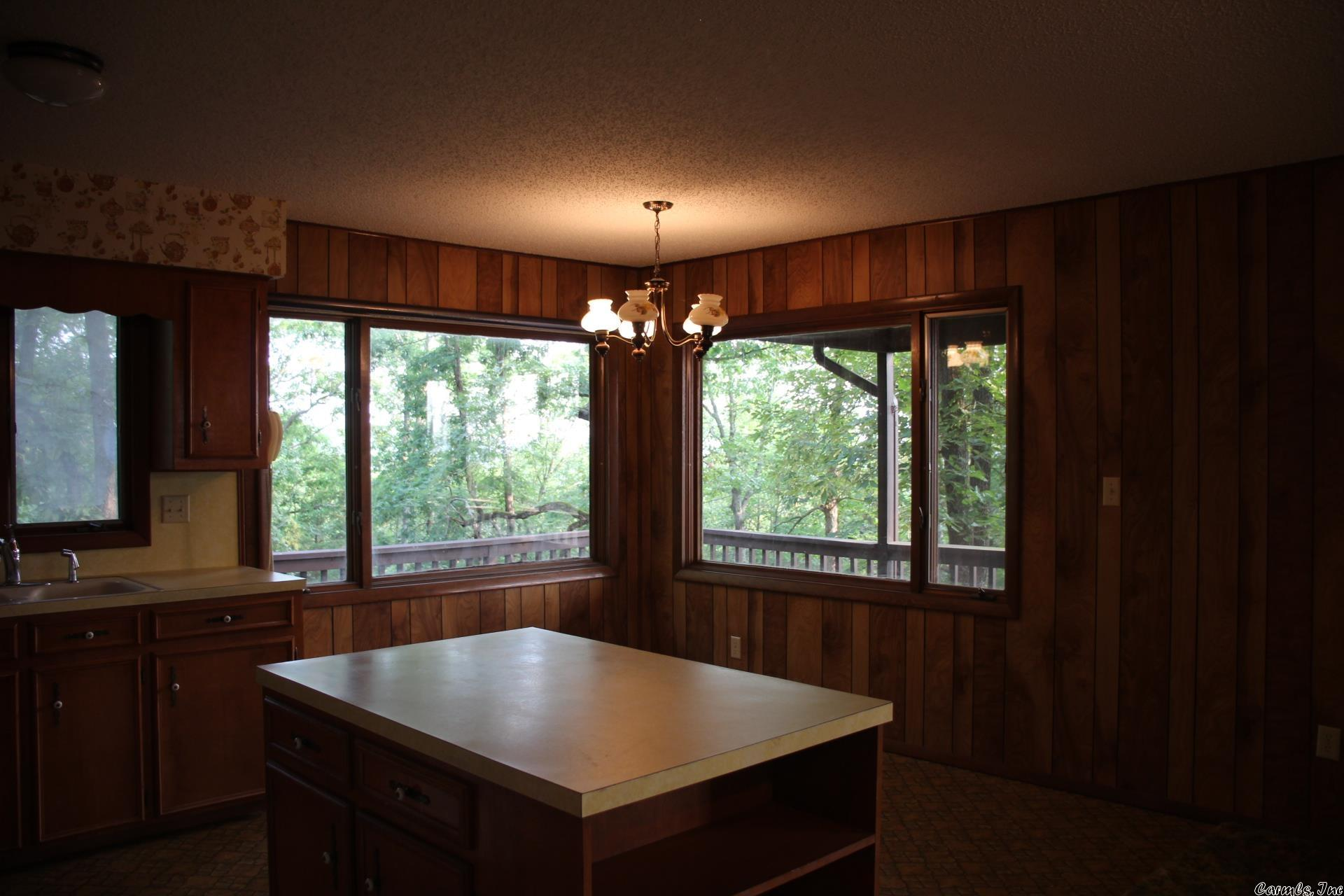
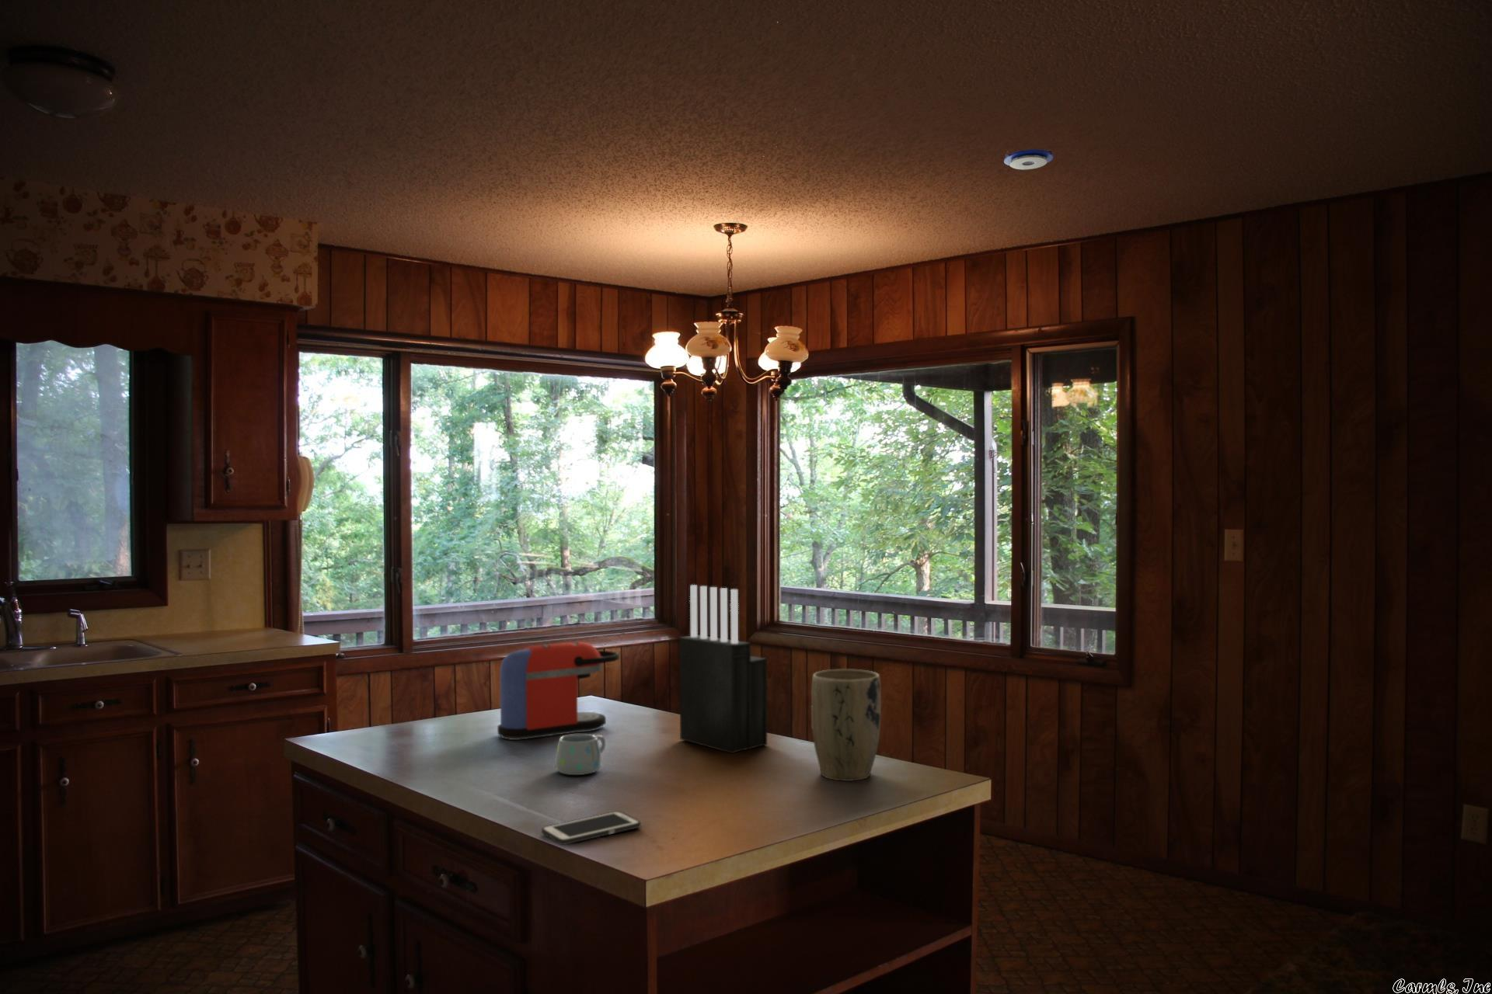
+ plant pot (846, 724)
+ coffee maker (560, 687)
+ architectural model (1028, 156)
+ knife block (726, 663)
+ cell phone (592, 828)
+ mug (584, 753)
